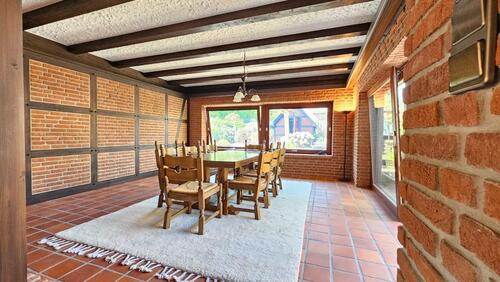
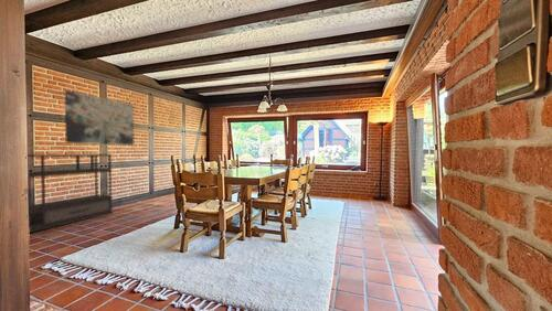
+ wall art (104, 121)
+ bookshelf (61, 200)
